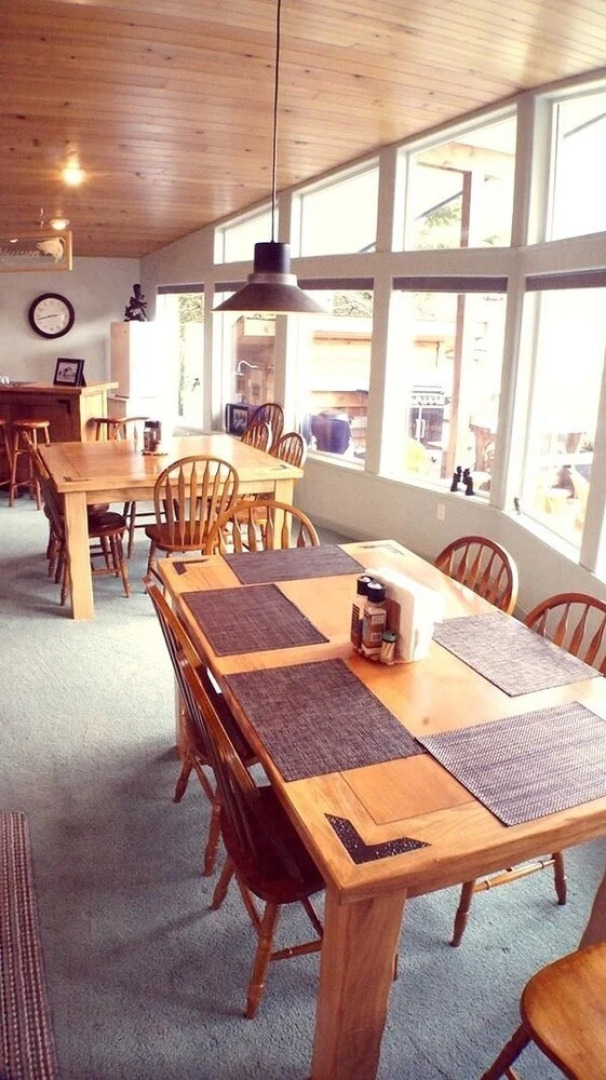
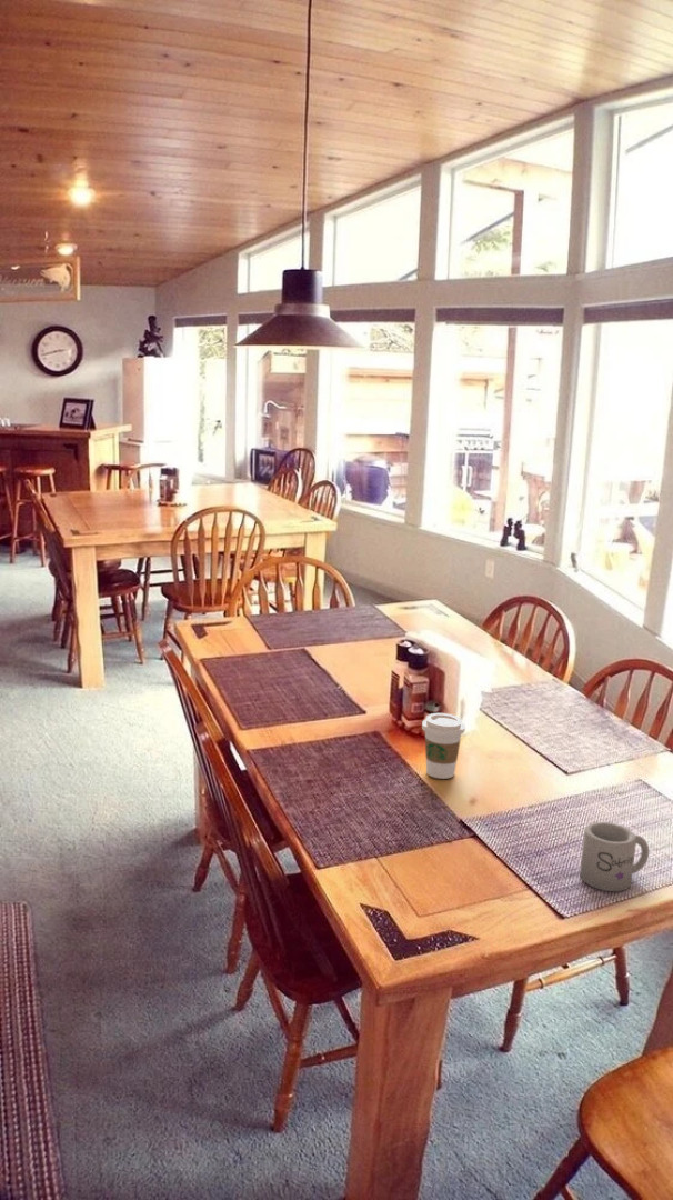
+ coffee cup (442, 746)
+ mug (616, 854)
